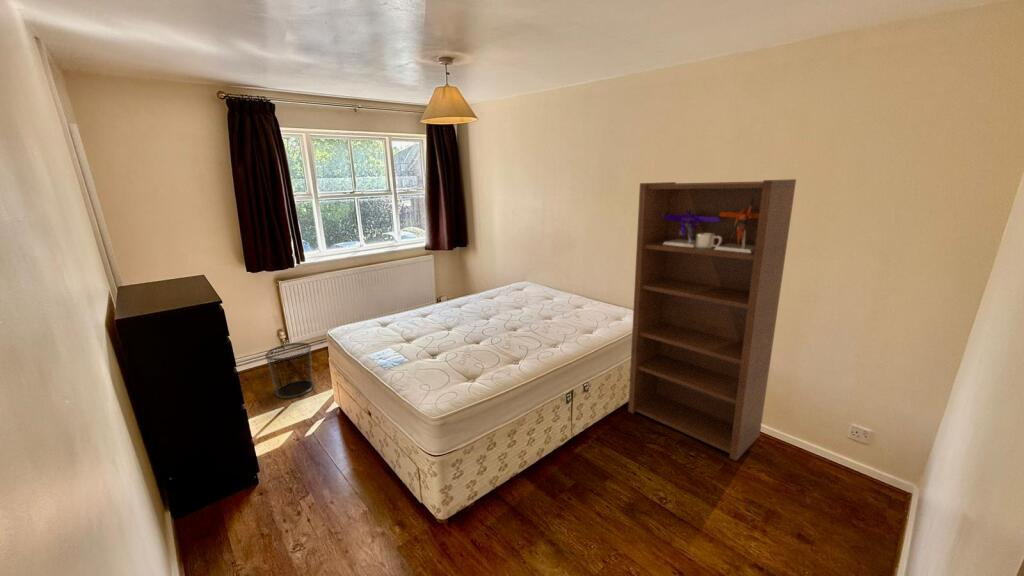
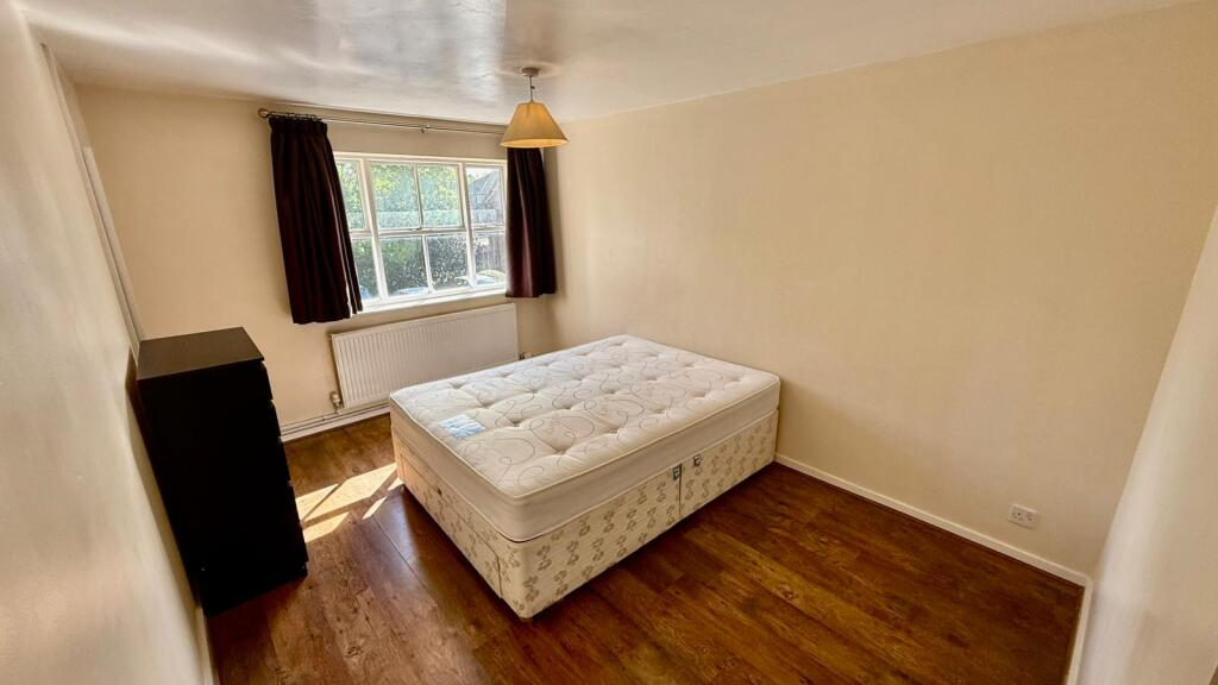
- waste bin (292, 370)
- bookshelf (700, 311)
